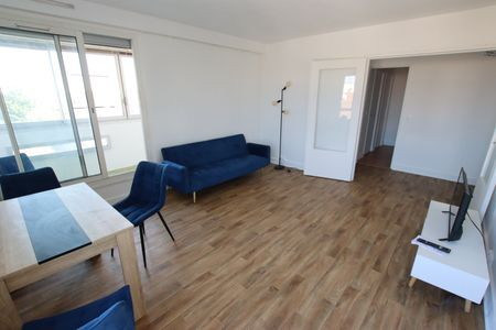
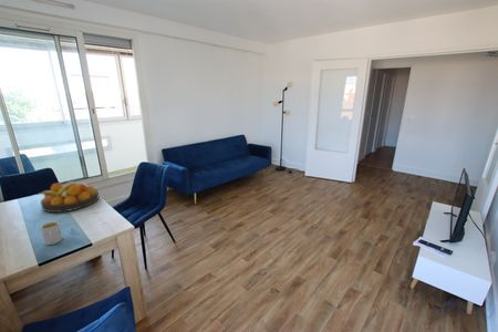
+ fruit bowl (70, 193)
+ mug (51, 234)
